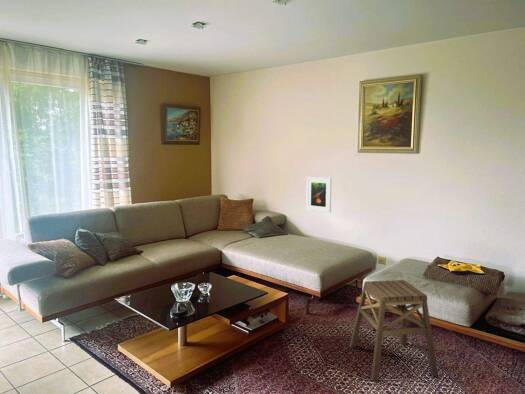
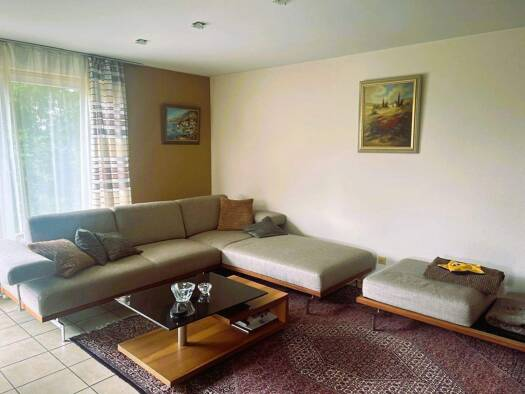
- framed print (318, 194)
- stool (392, 324)
